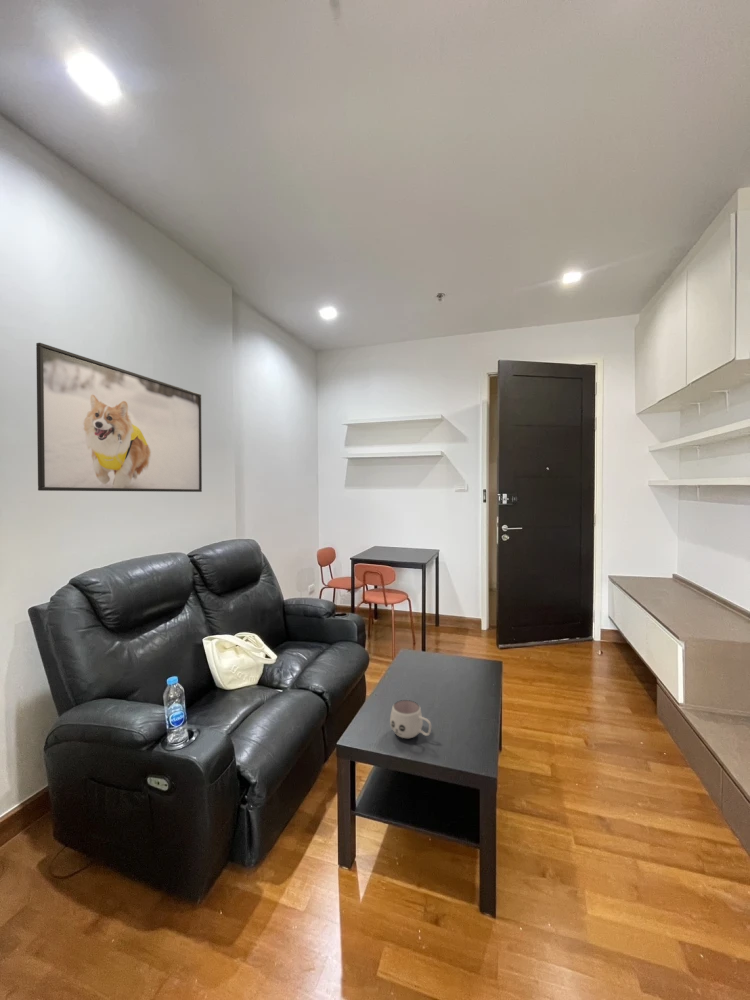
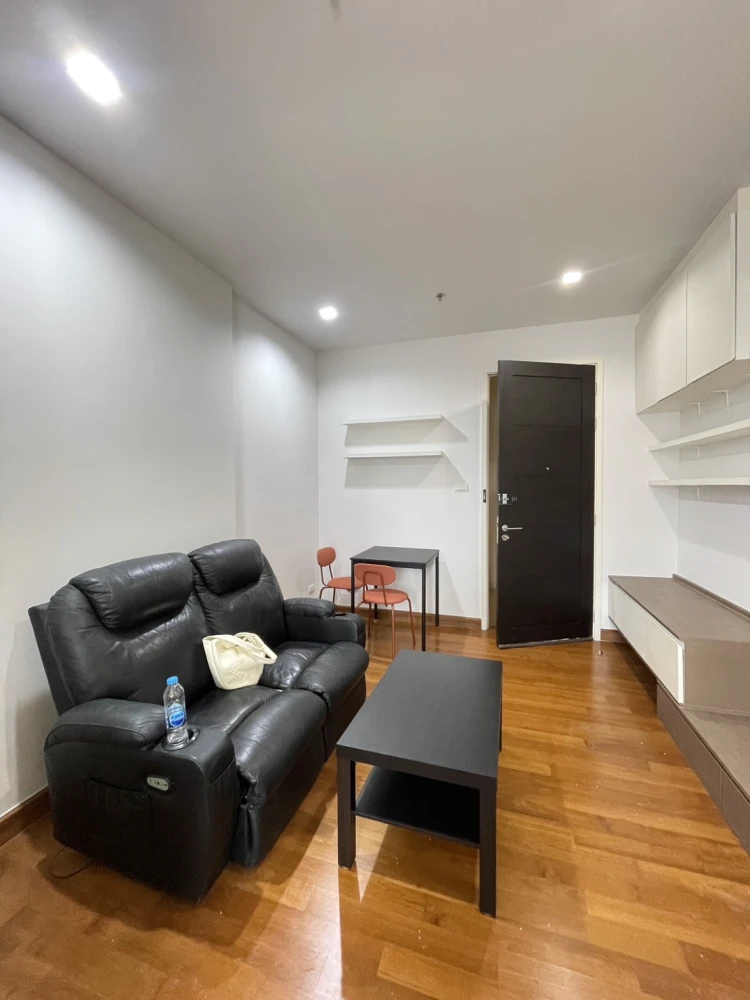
- mug (411, 722)
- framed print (136, 432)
